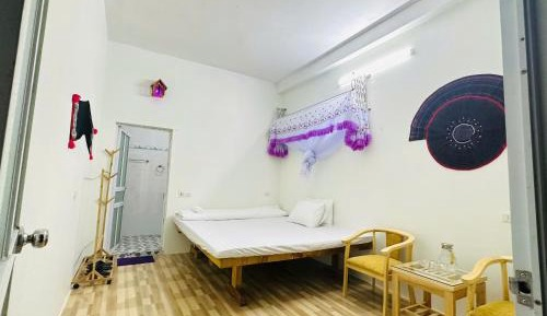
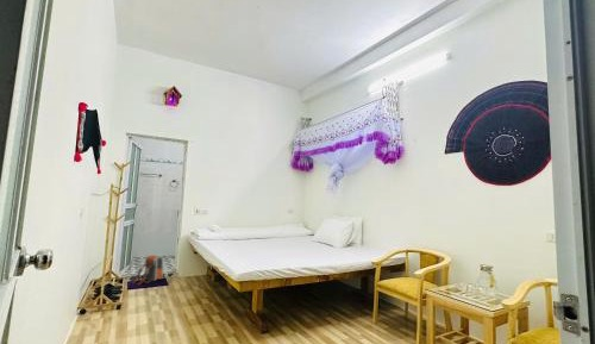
+ backpack (151, 268)
